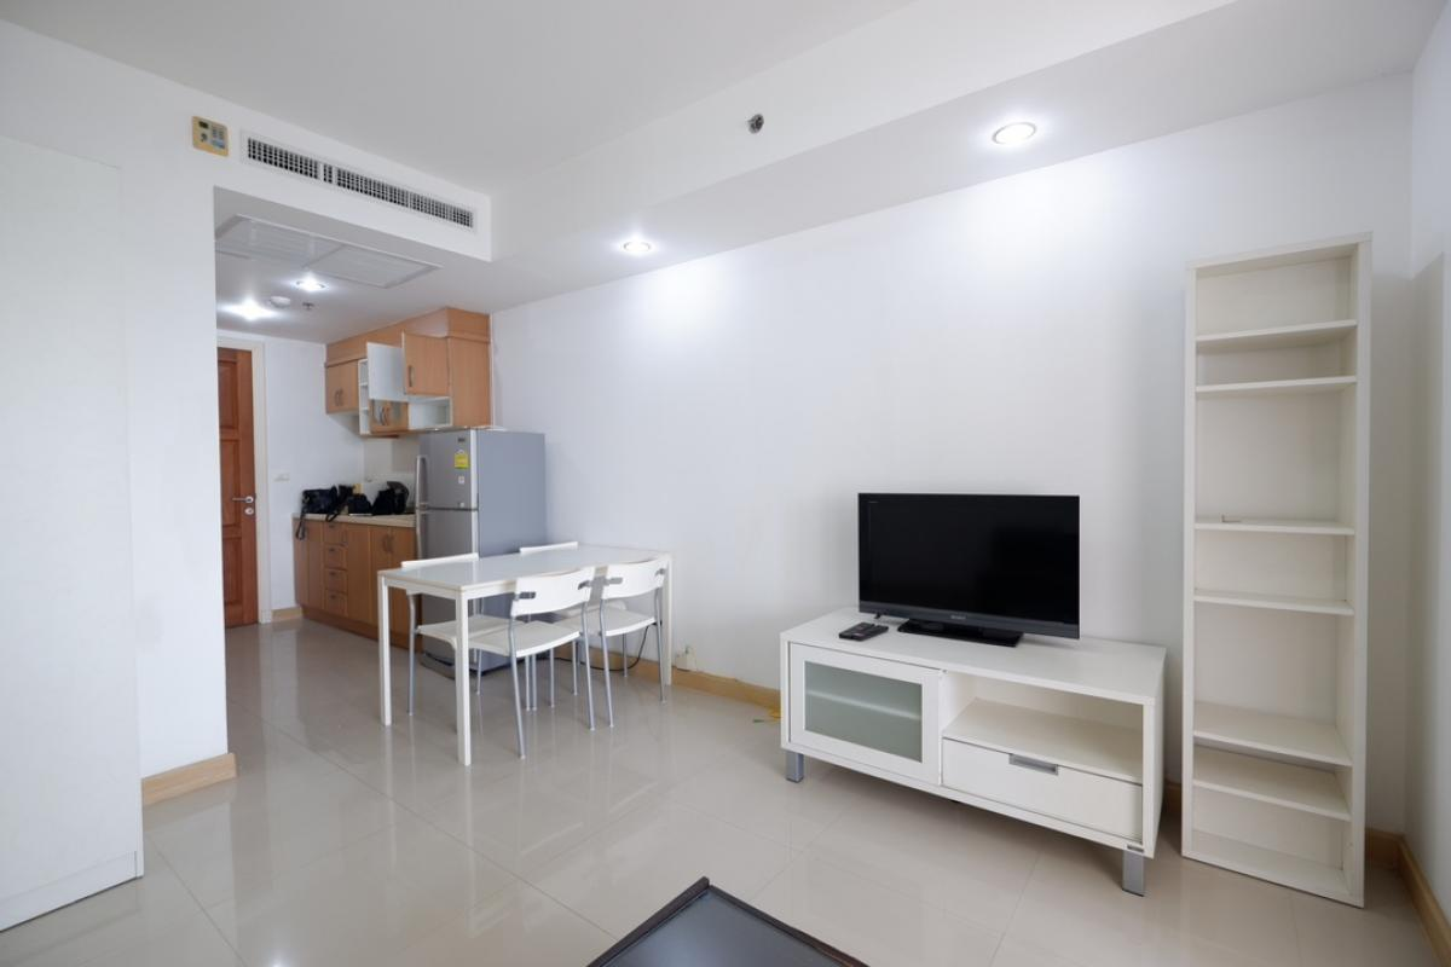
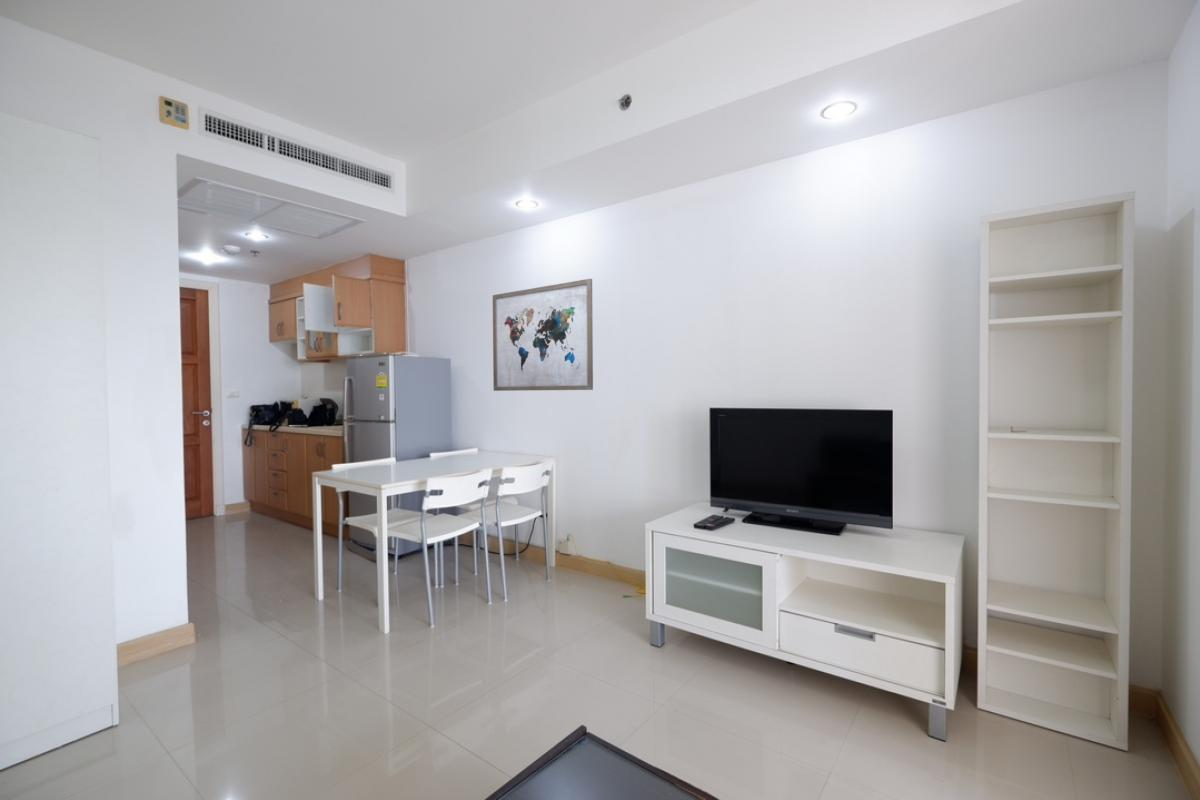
+ wall art (539, 339)
